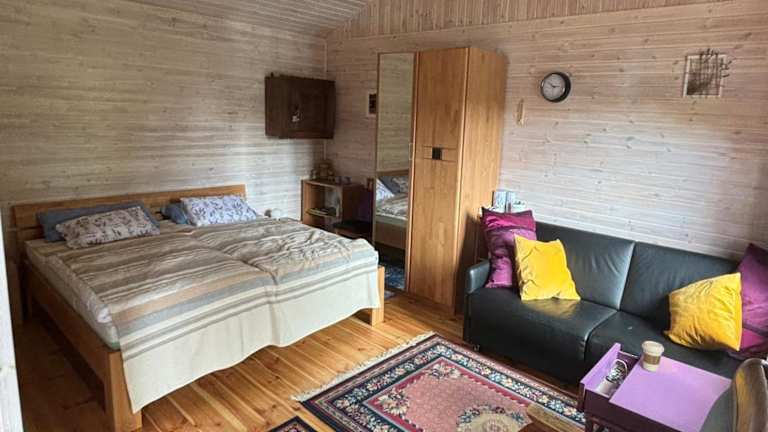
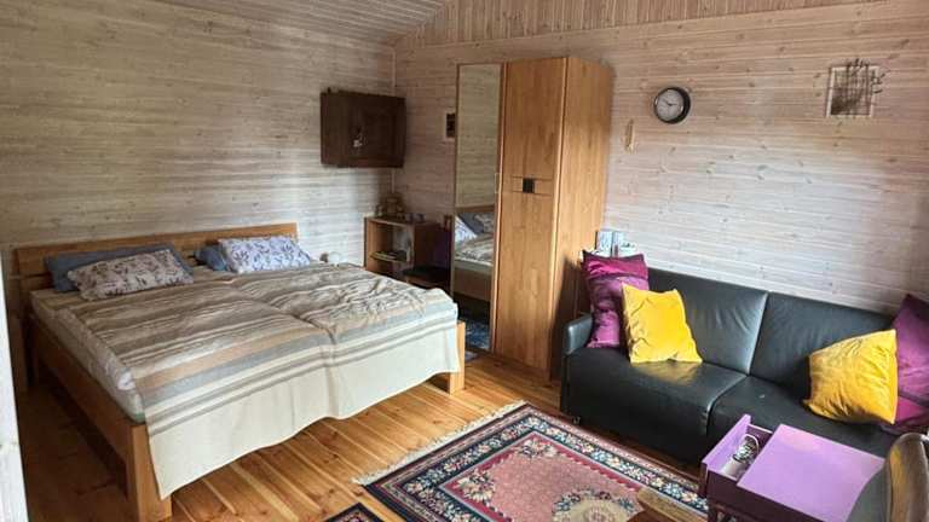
- coffee cup (651, 356)
